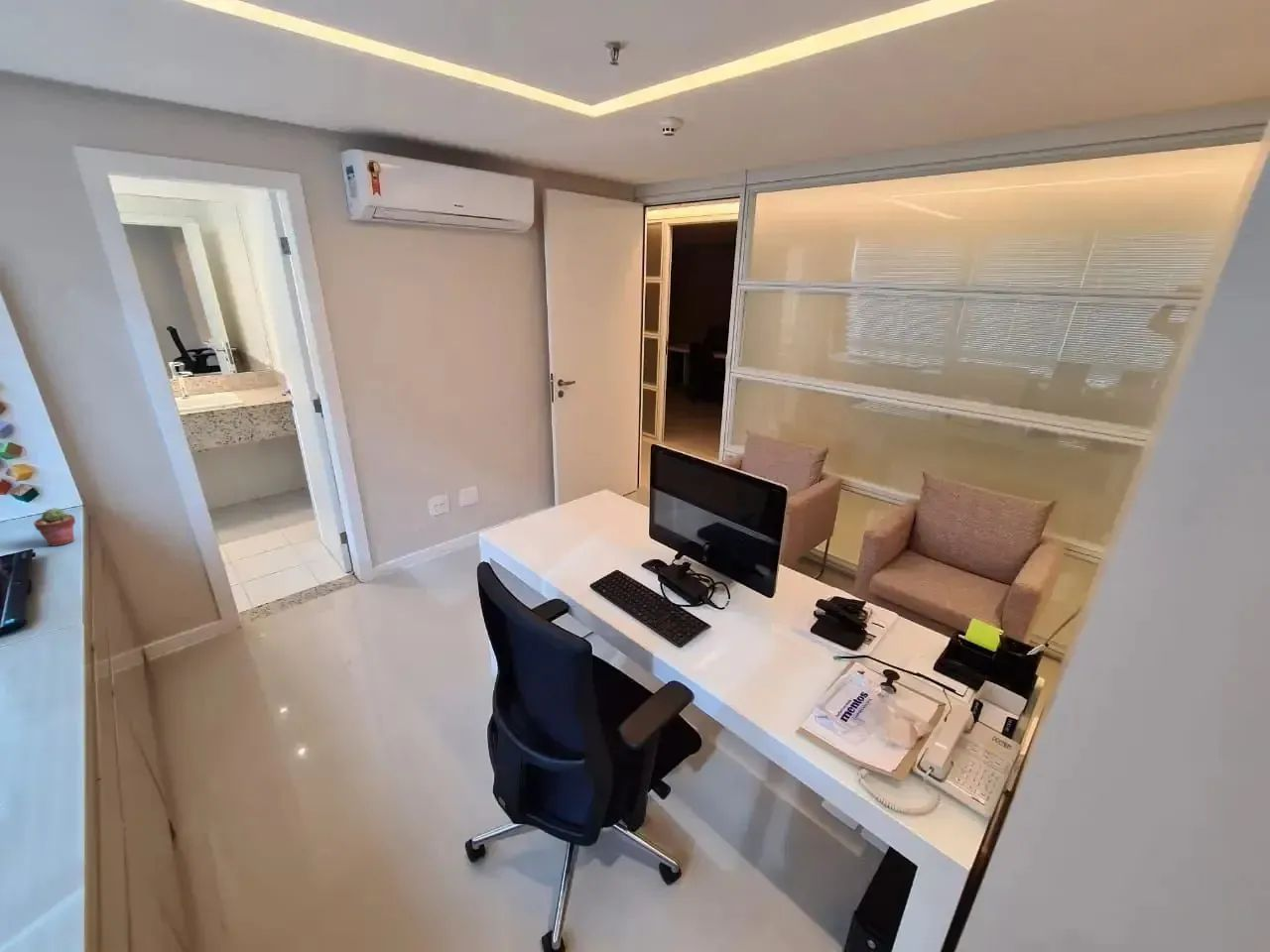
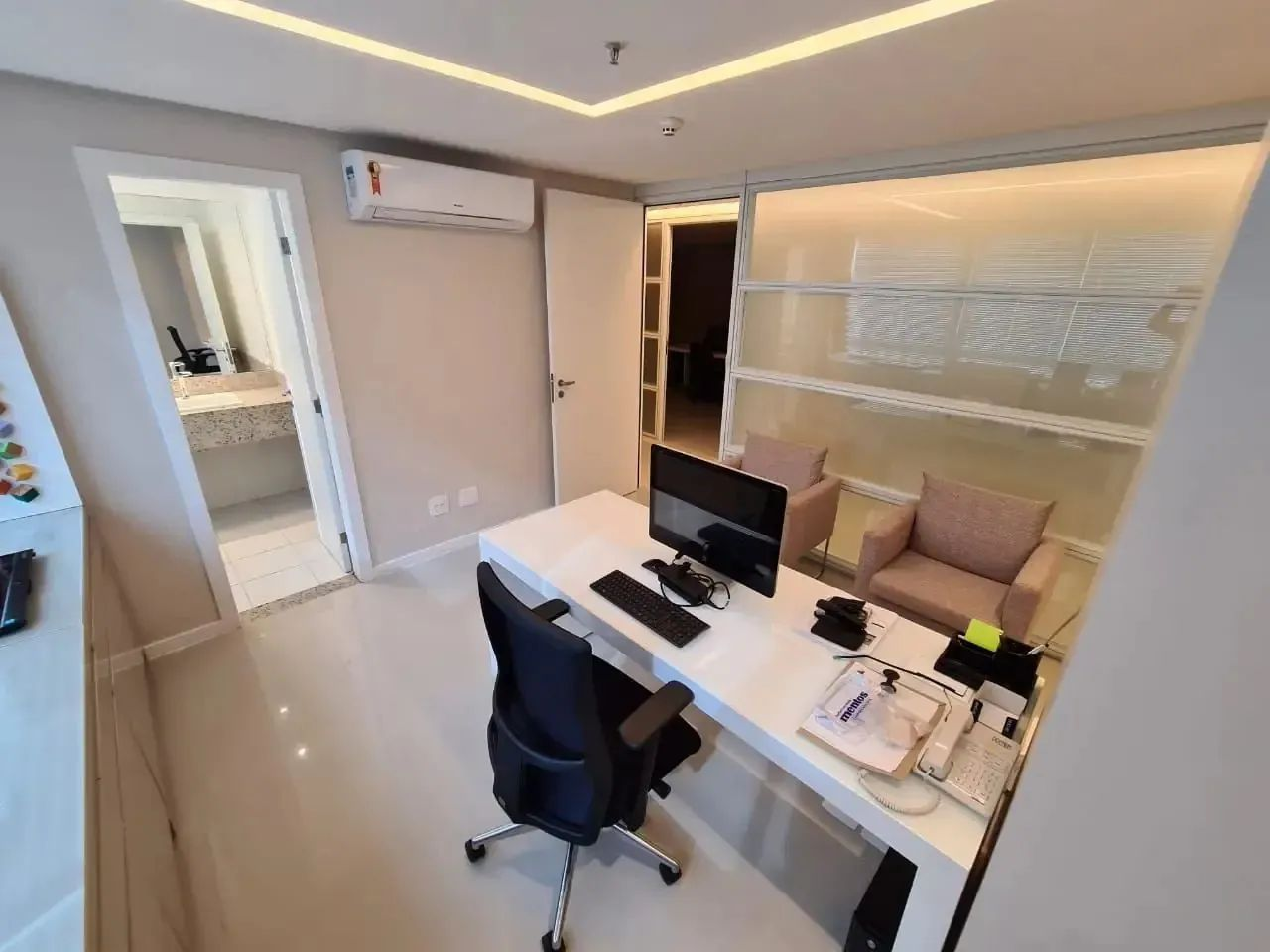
- potted succulent (56, 526)
